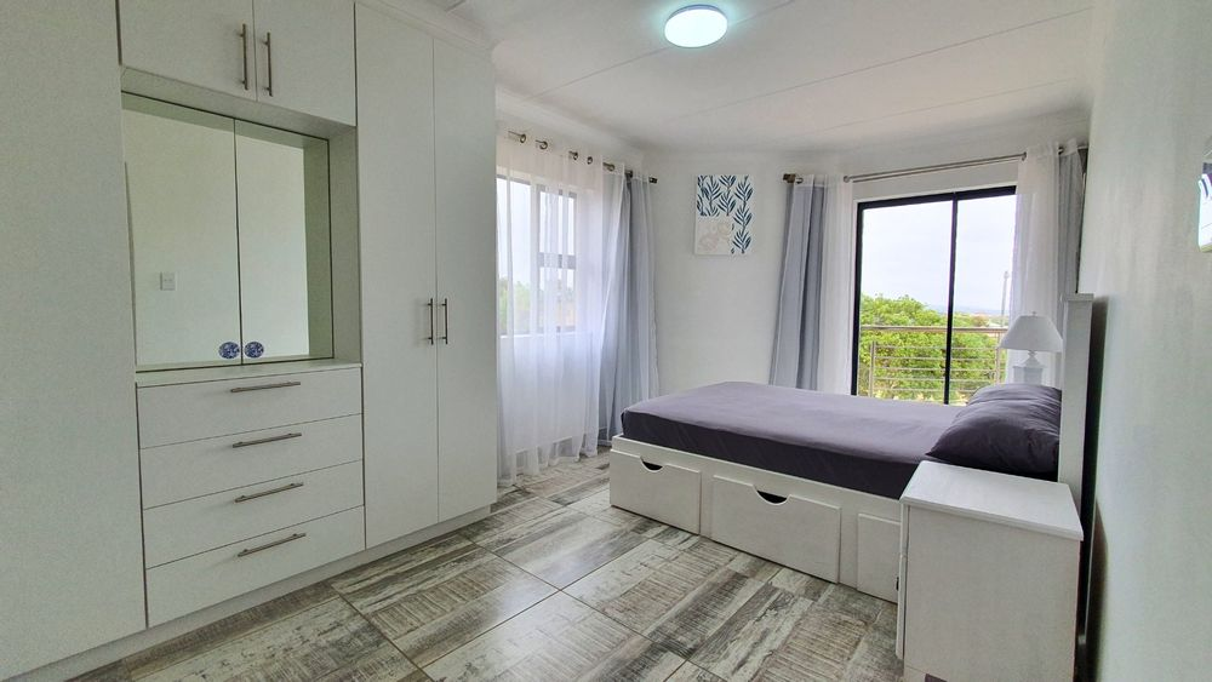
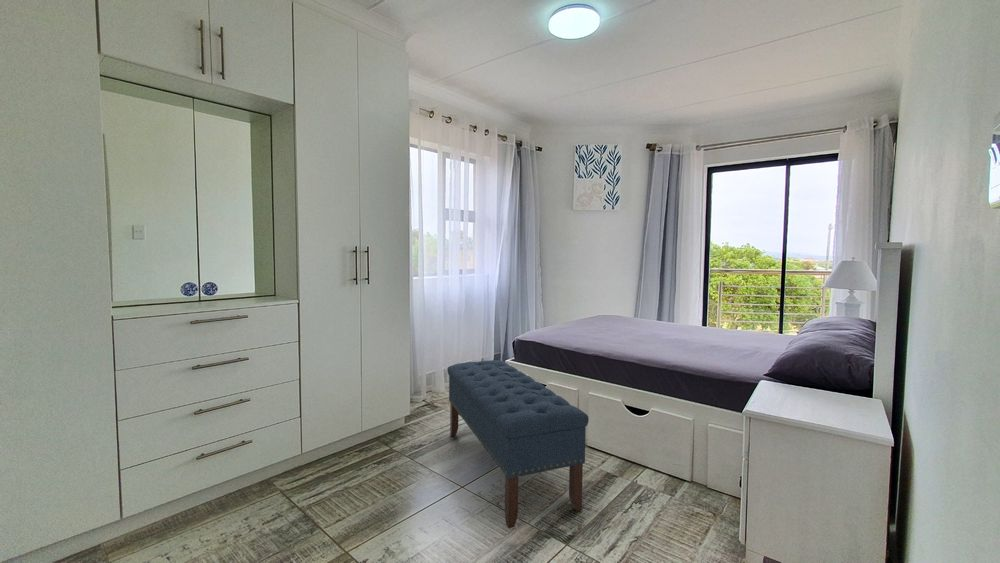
+ bench (505, 423)
